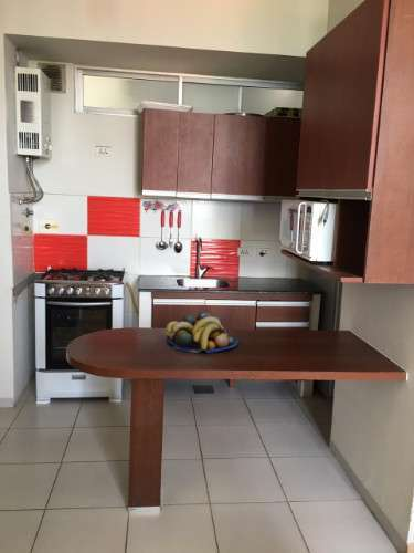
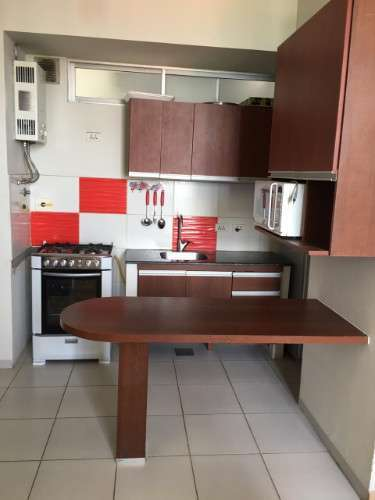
- fruit bowl (202, 328)
